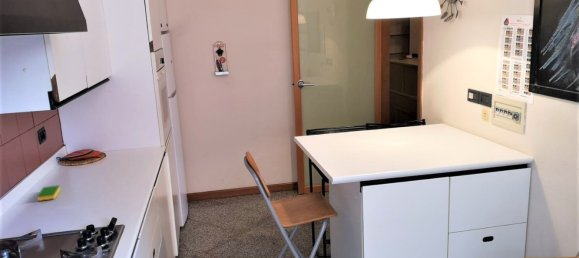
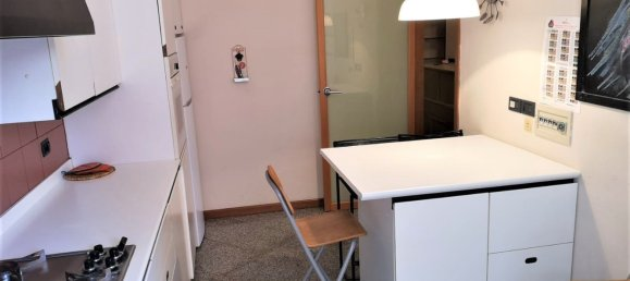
- dish sponge (49, 192)
